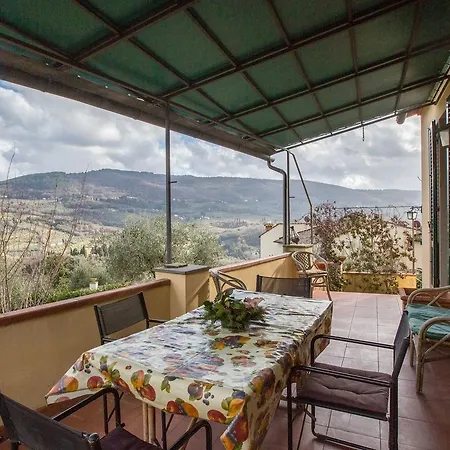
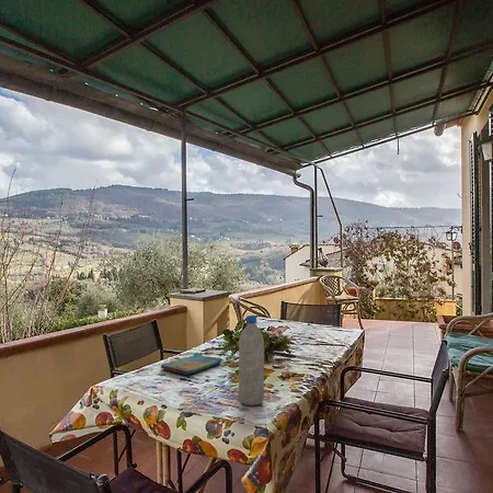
+ water bottle (251, 358)
+ dish towel (192, 363)
